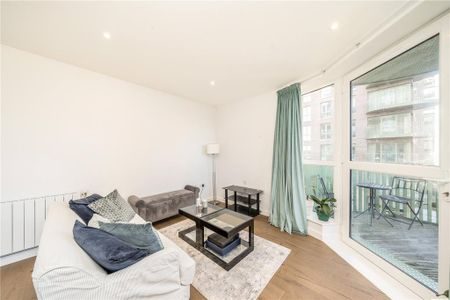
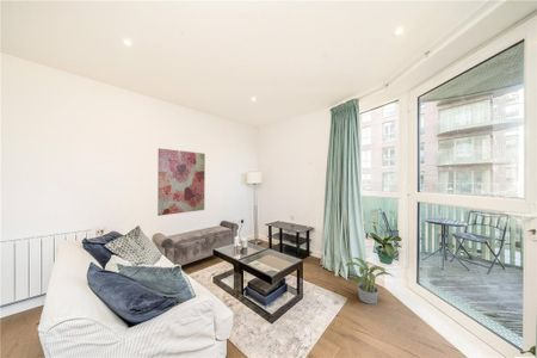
+ wall art (183, 181)
+ potted plant (368, 280)
